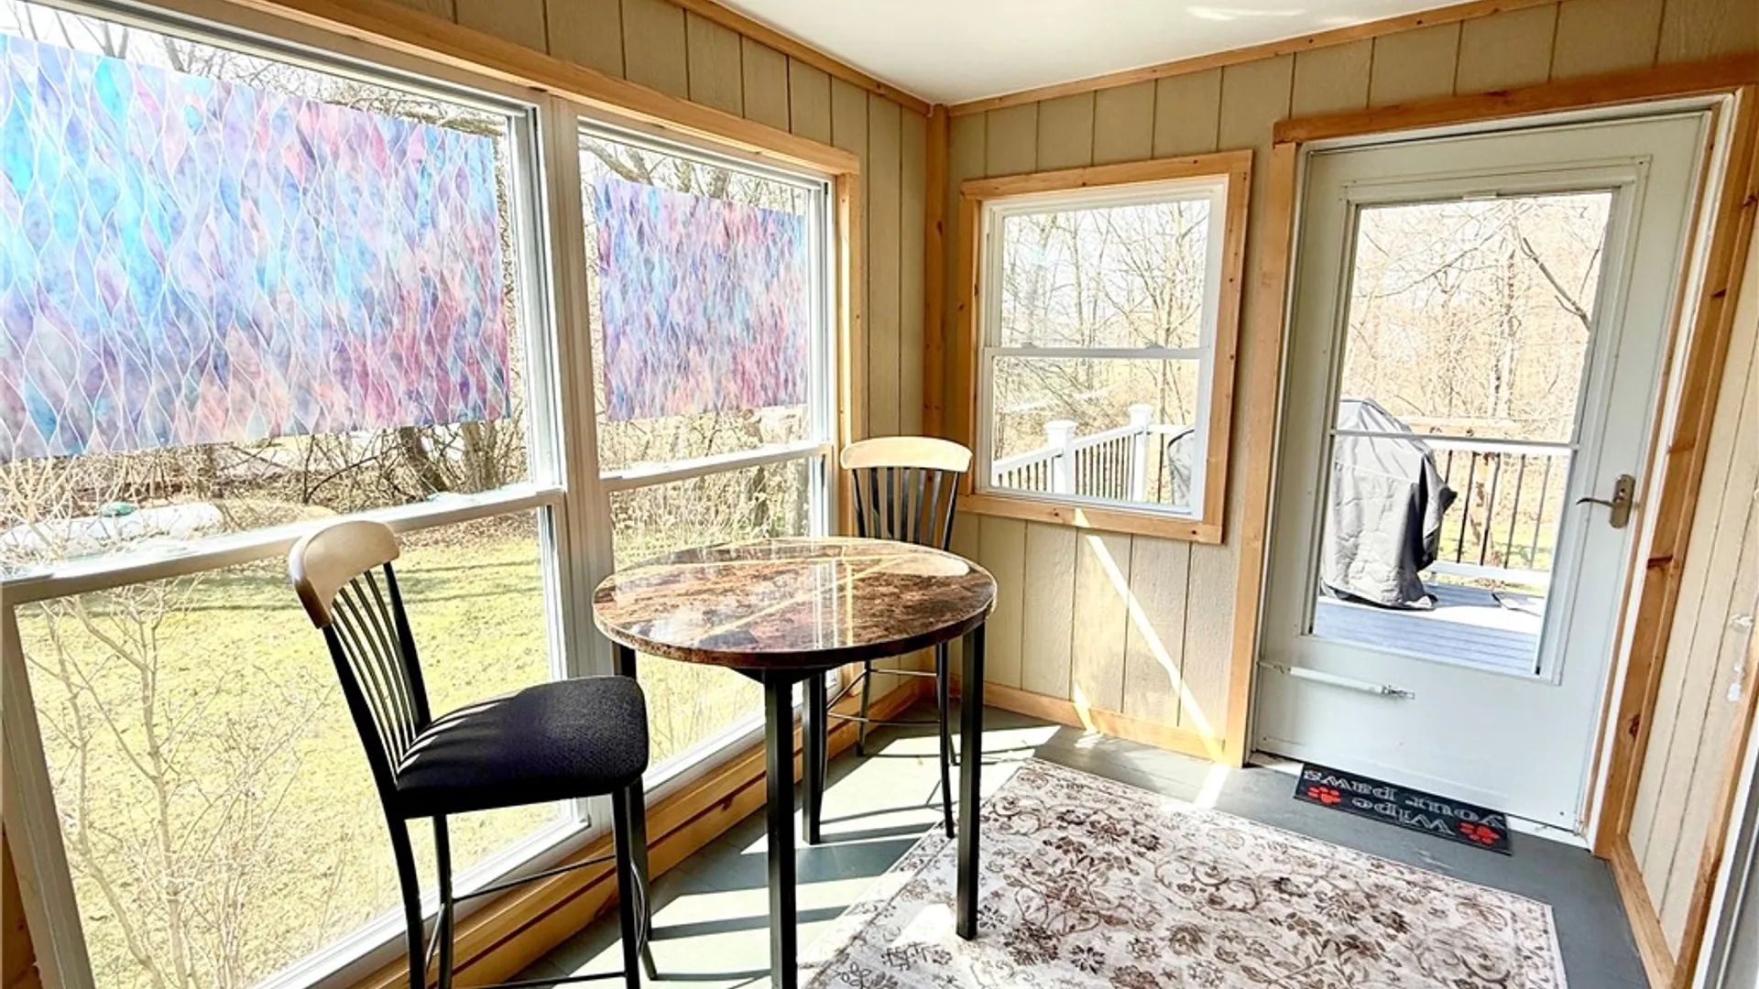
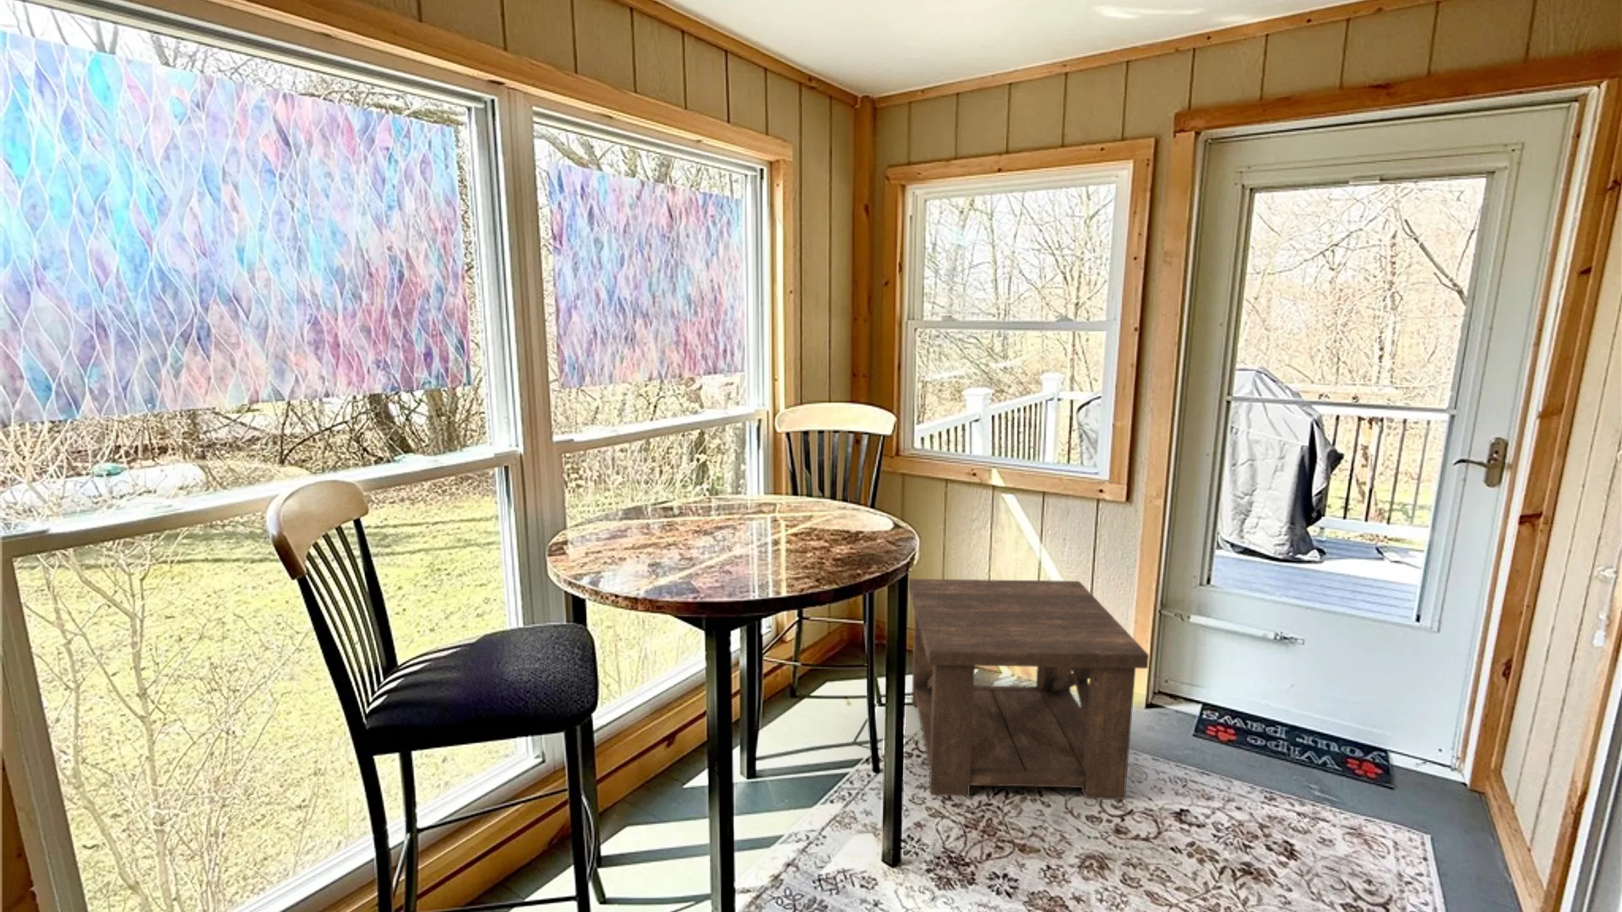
+ side table (1009, 686)
